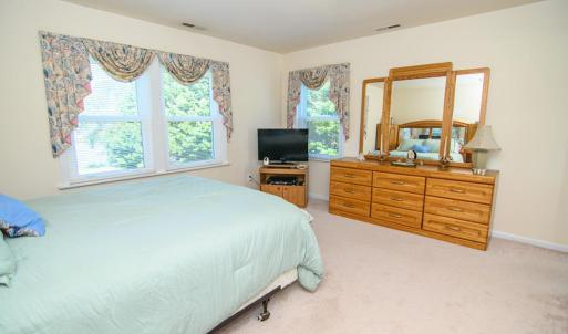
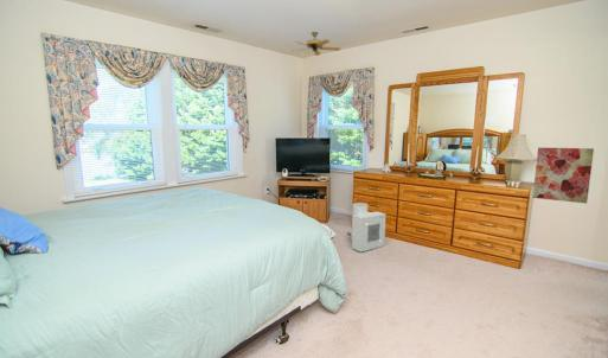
+ wall art (561, 174)
+ ceiling fan (315, 46)
+ air purifier (360, 224)
